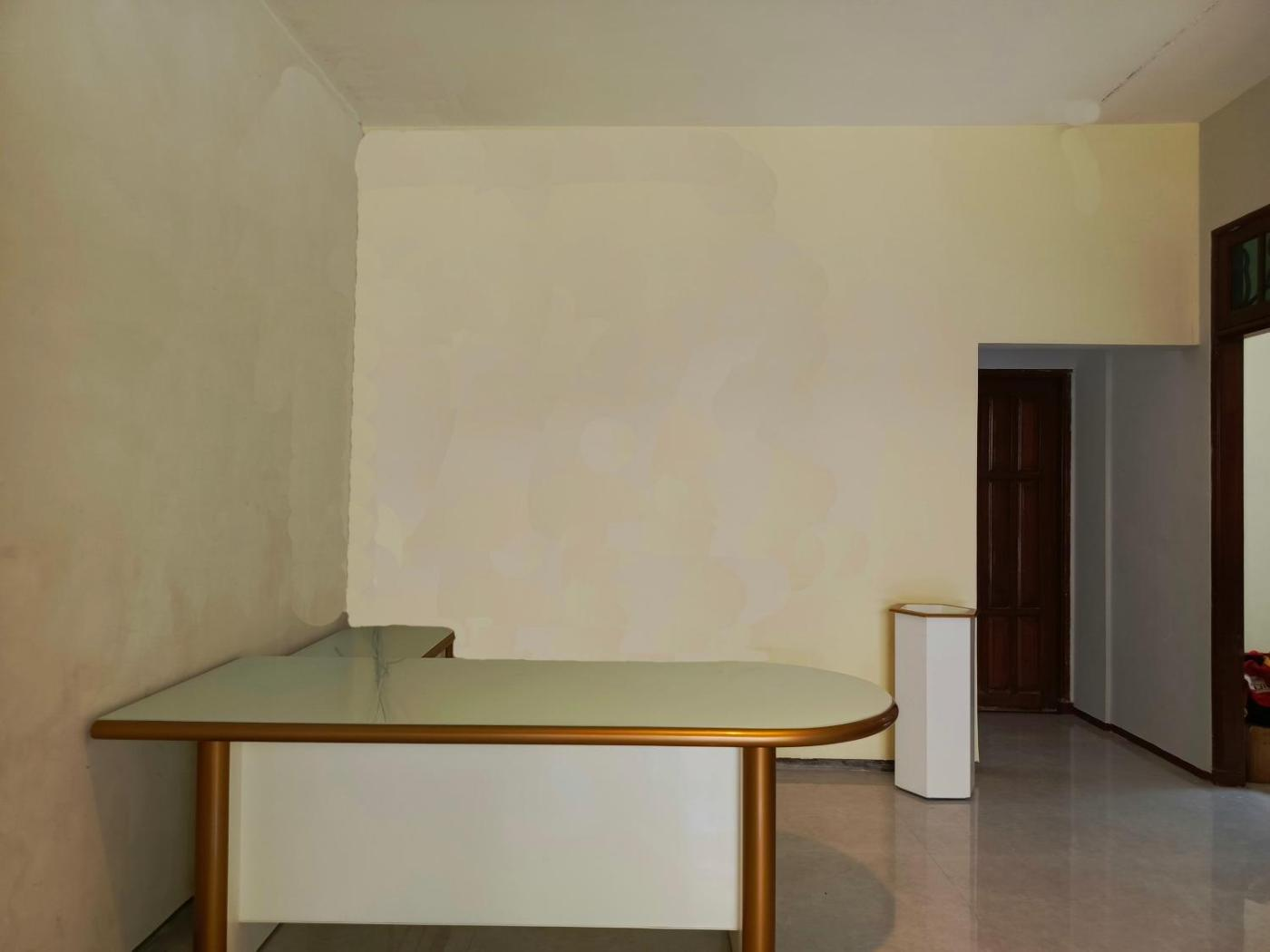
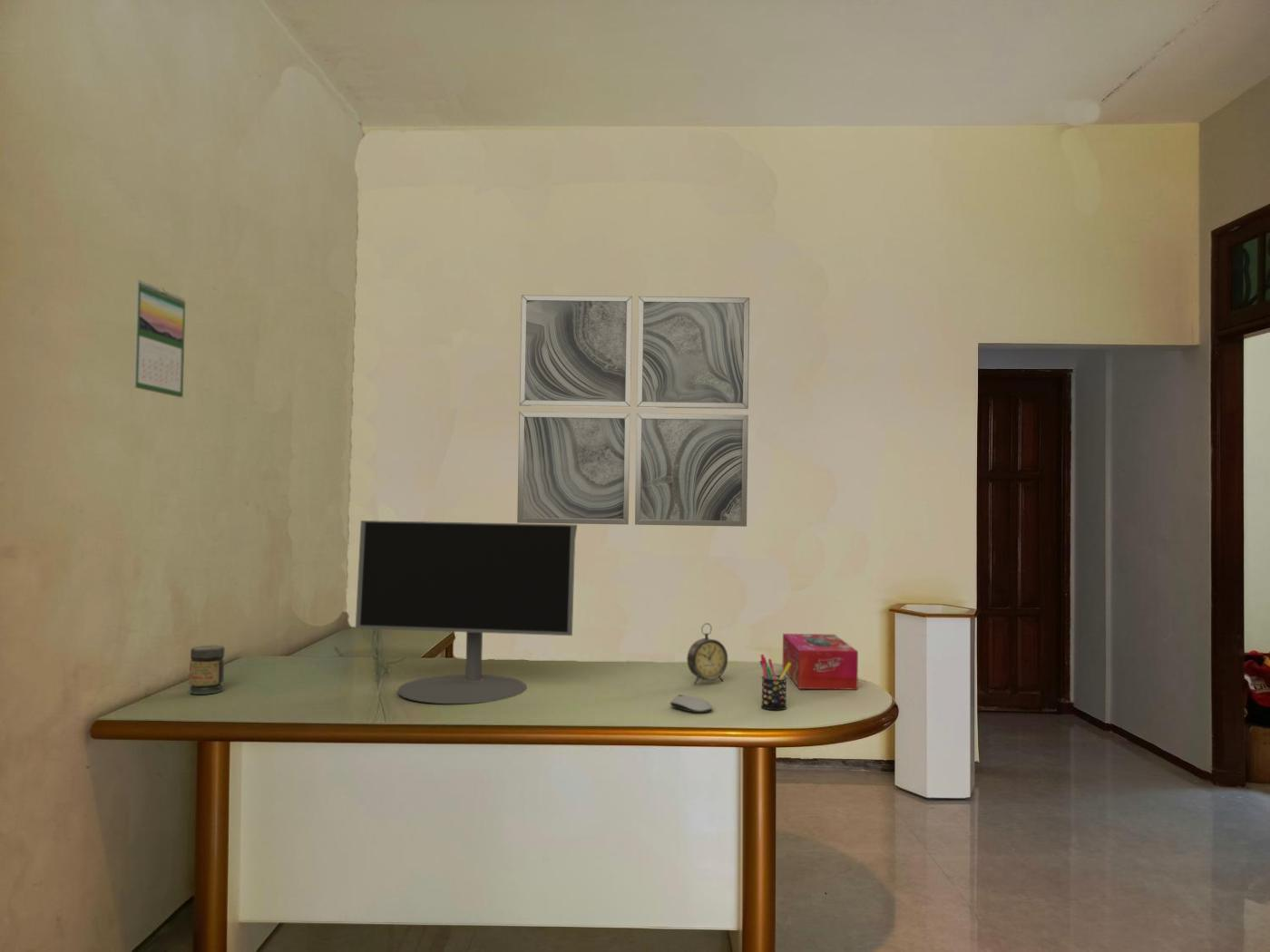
+ wall art (630, 413)
+ jar (207, 669)
+ alarm clock (706, 652)
+ tissue box (817, 659)
+ pen holder (771, 681)
+ computer monitor (464, 606)
+ calendar (160, 339)
+ computer mouse (691, 703)
